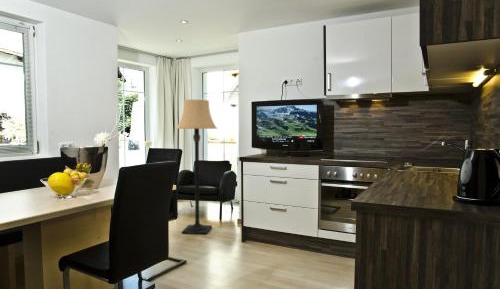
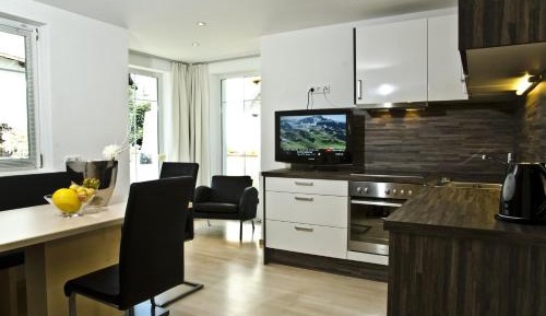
- lamp (196, 165)
